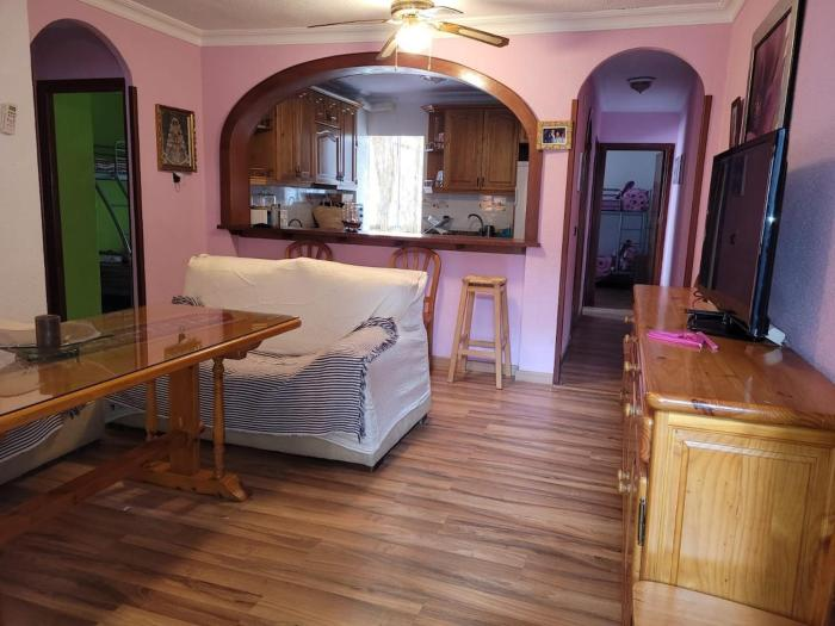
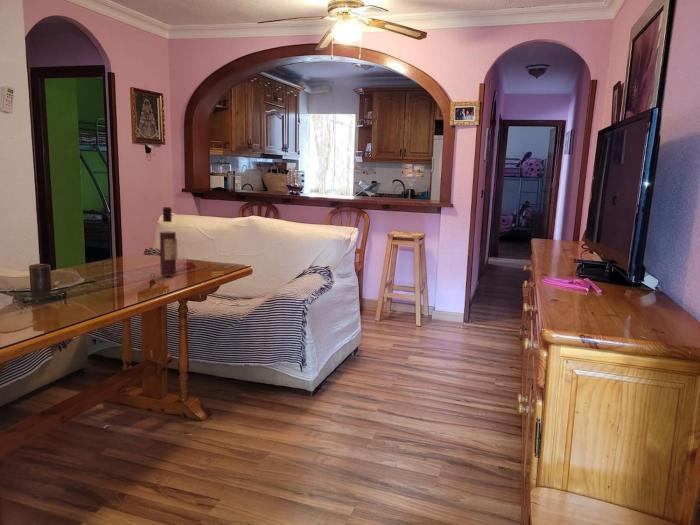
+ wine bottle (167, 242)
